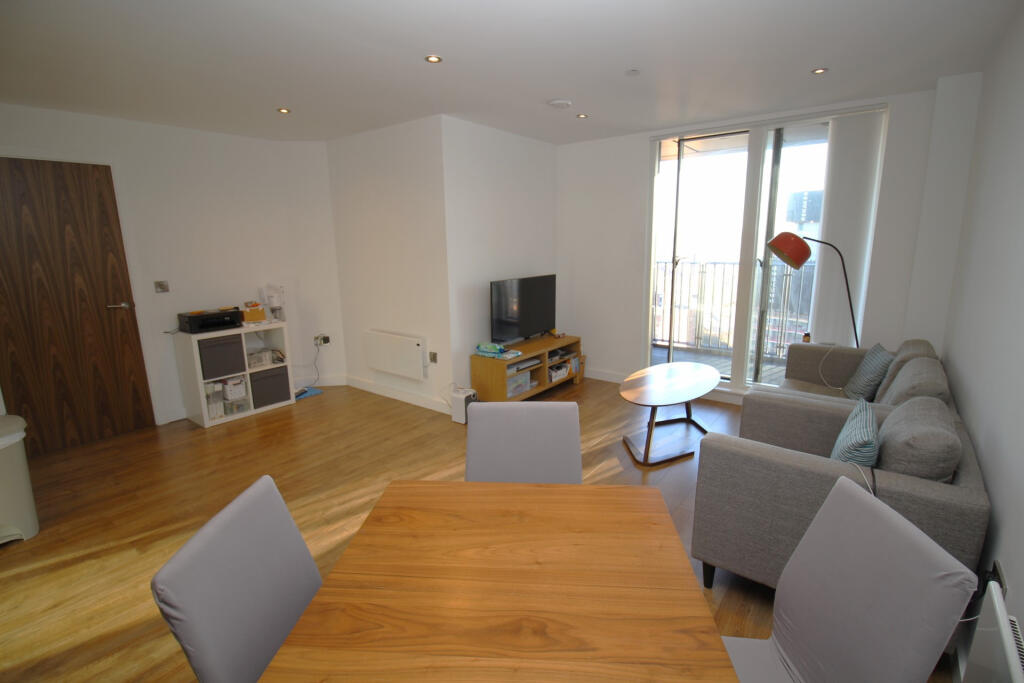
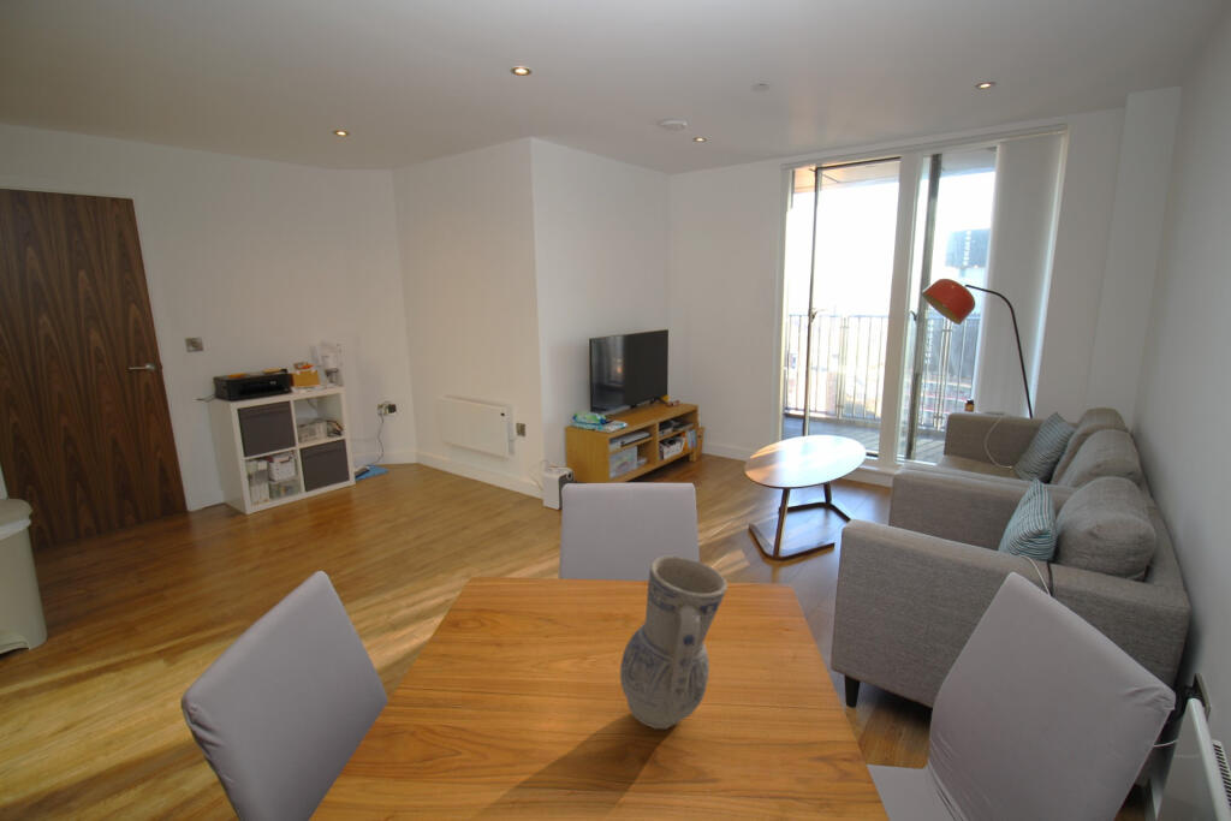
+ vase (672, 643)
